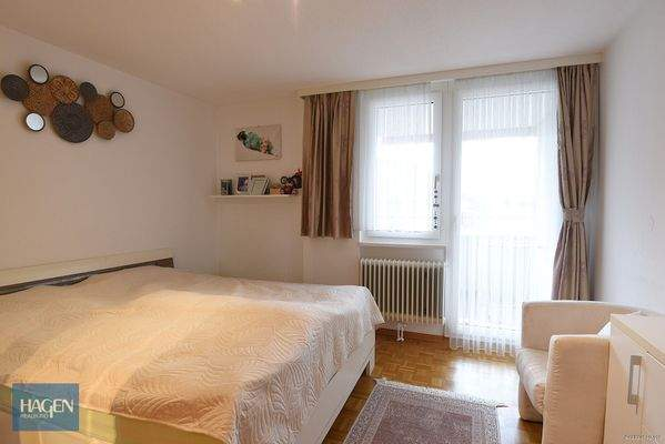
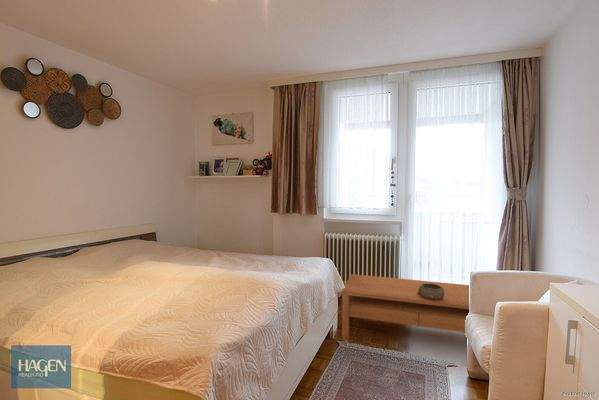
+ decorative bowl (431, 291)
+ coffee table (416, 312)
